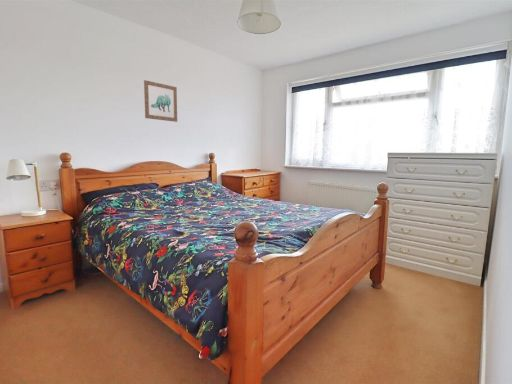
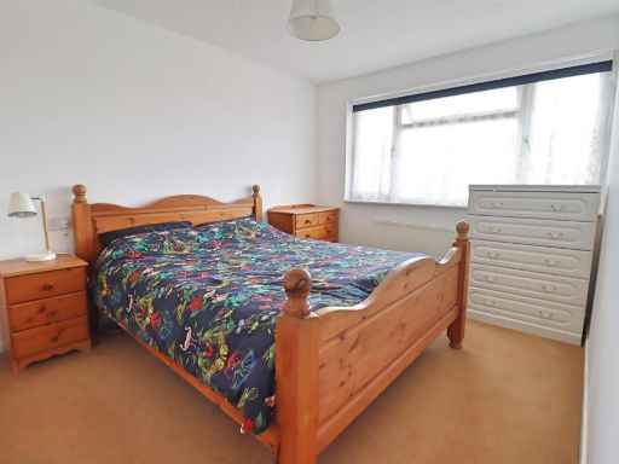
- wall art (161, 102)
